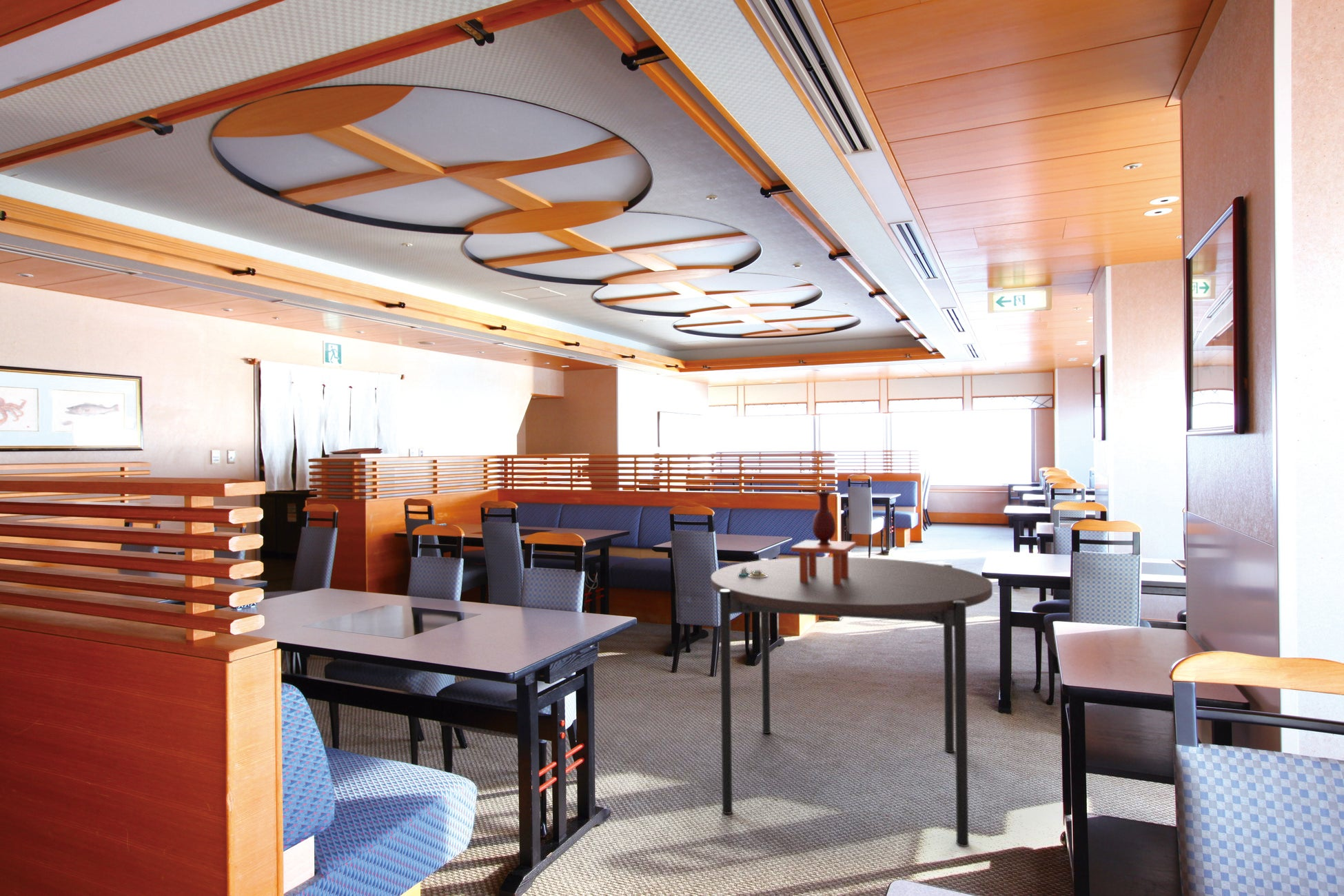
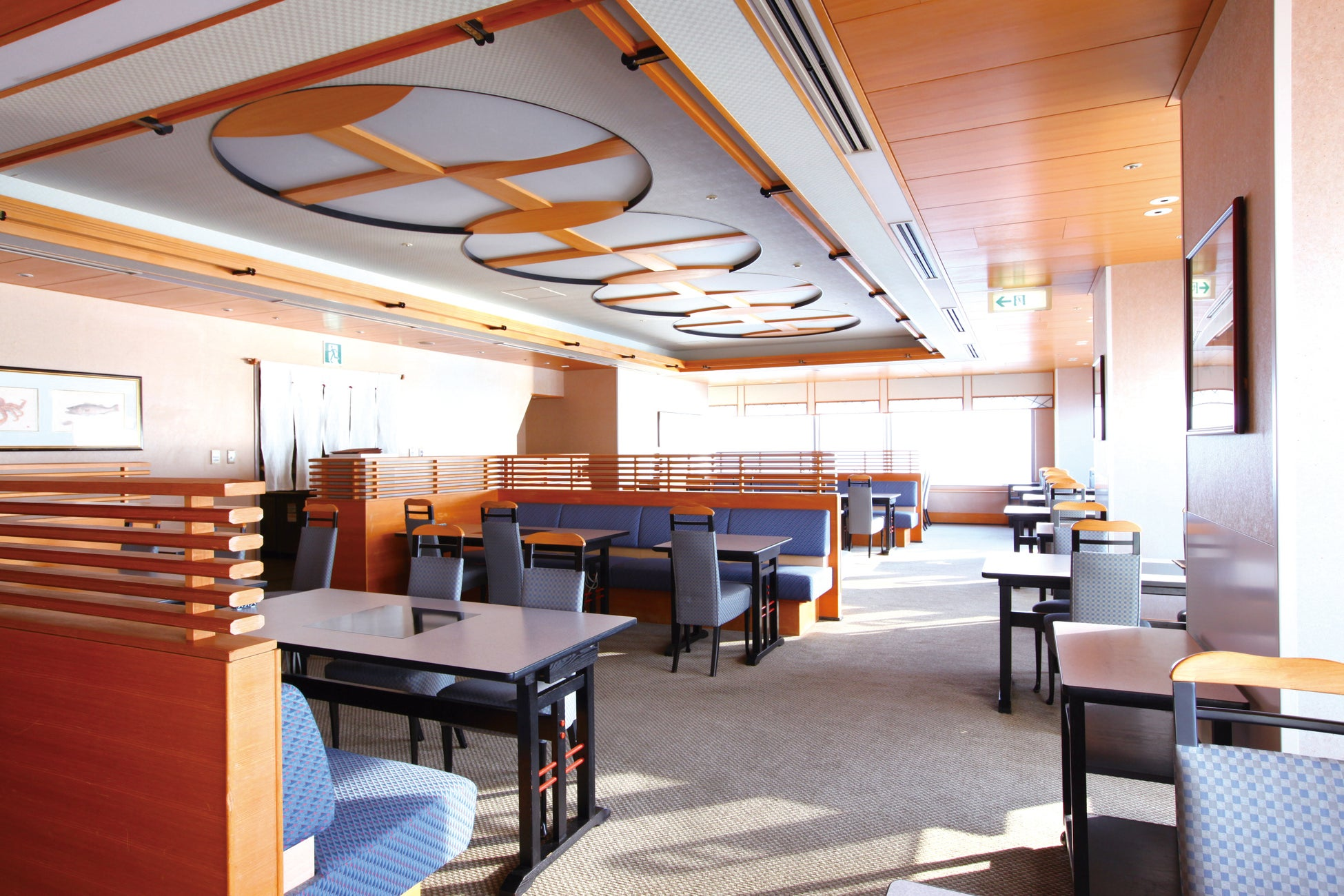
- vase (824, 535)
- dining table (839, 618)
- salt and pepper shaker set (753, 572)
